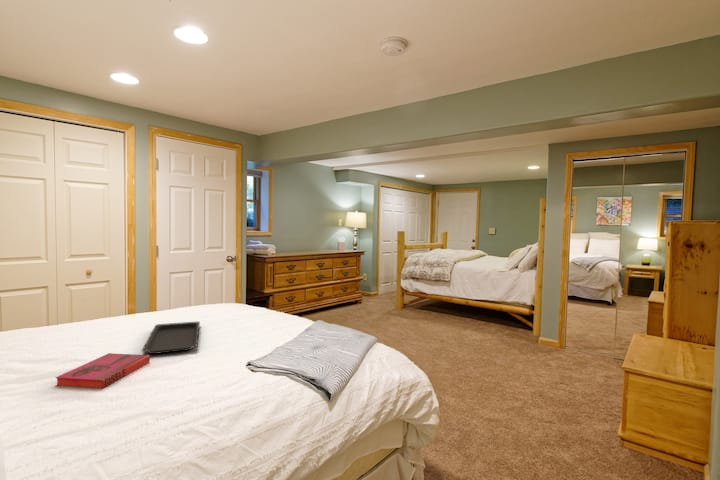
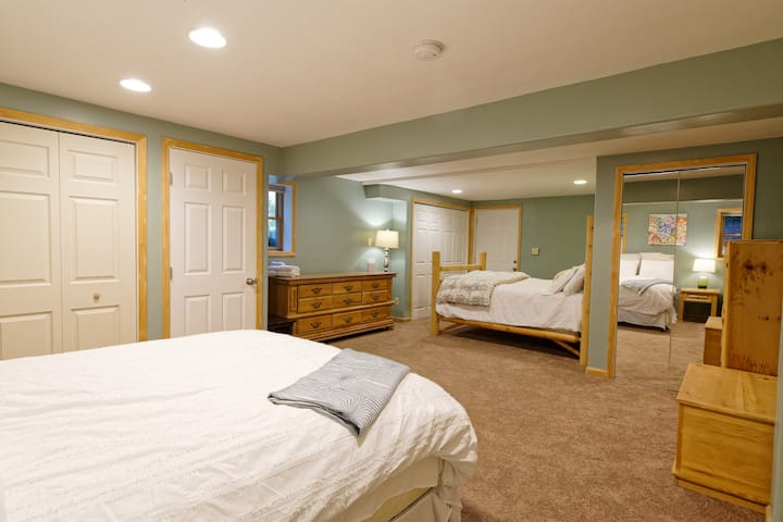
- hardback book (106, 369)
- serving tray (174, 336)
